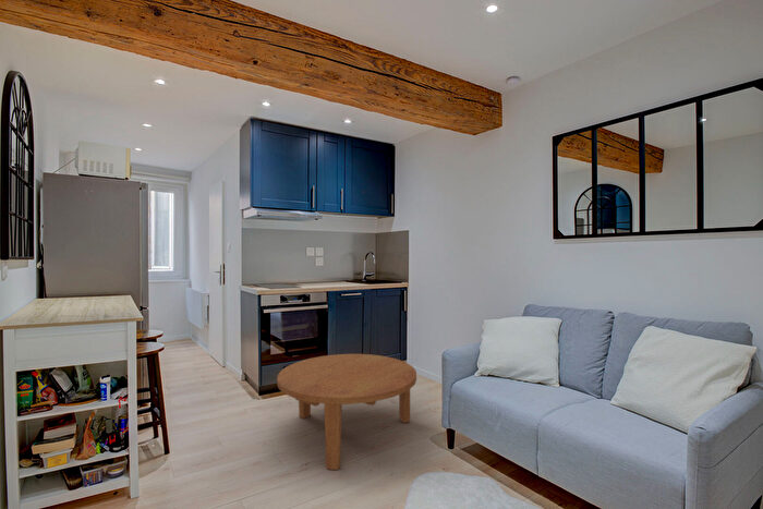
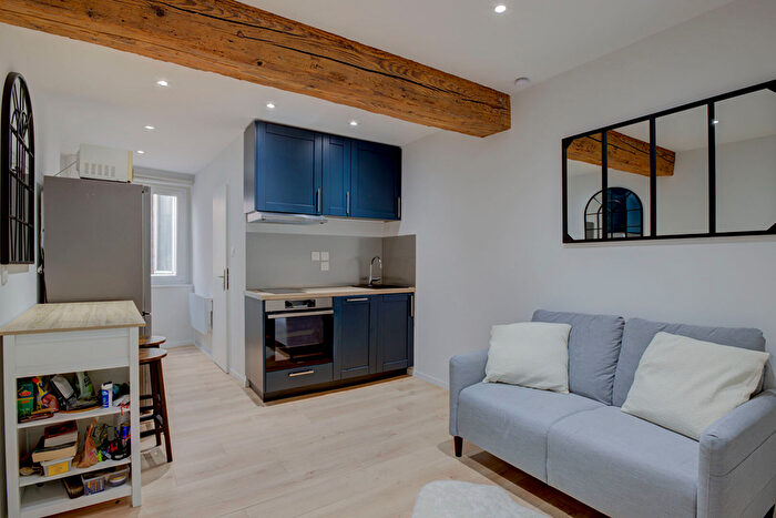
- coffee table (348, 401)
